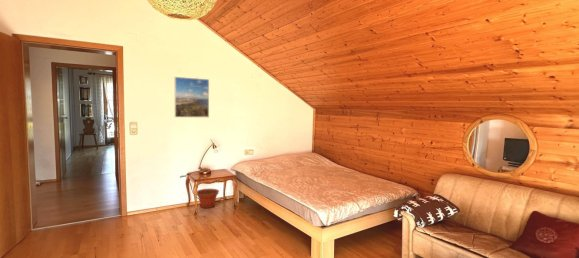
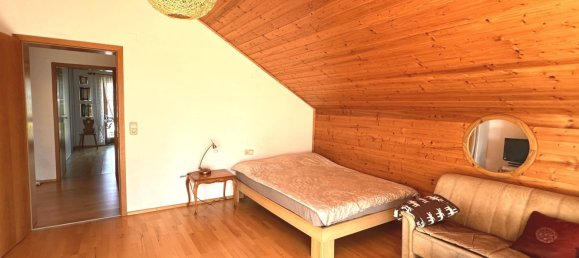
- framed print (192, 97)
- plant pot (207, 198)
